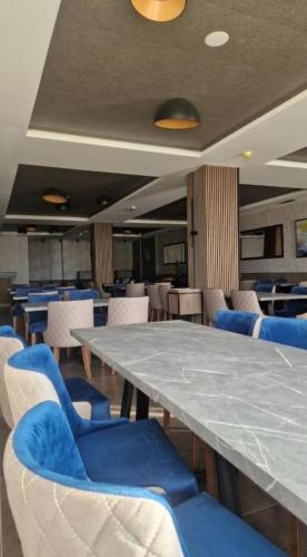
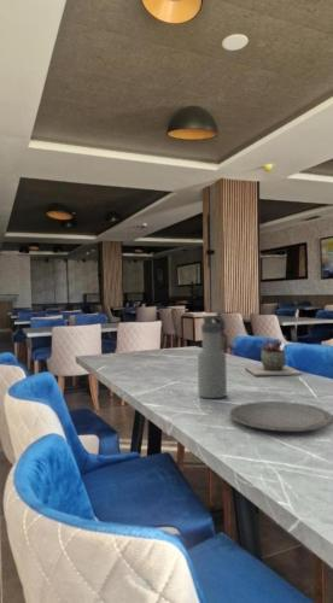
+ plate (280, 416)
+ water bottle (211, 355)
+ succulent plant (271, 356)
